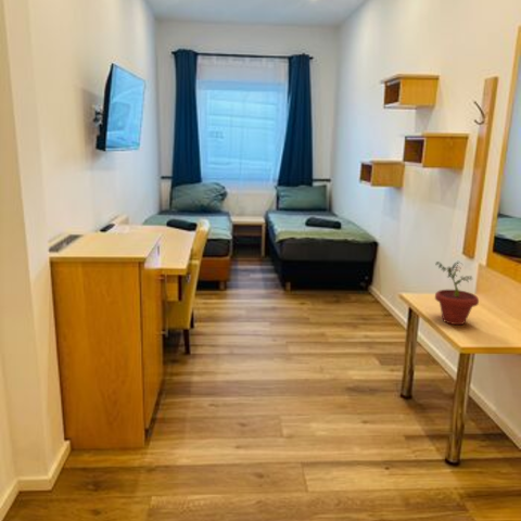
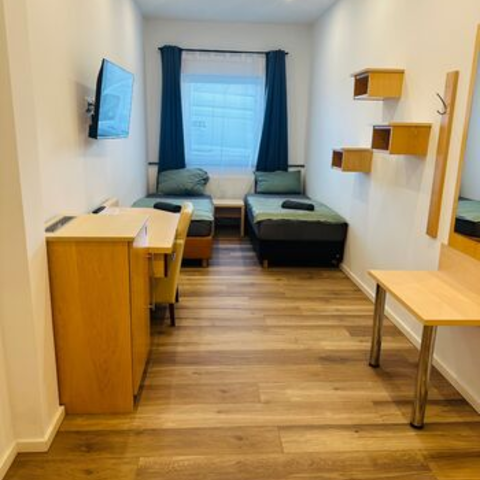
- potted plant (456, 290)
